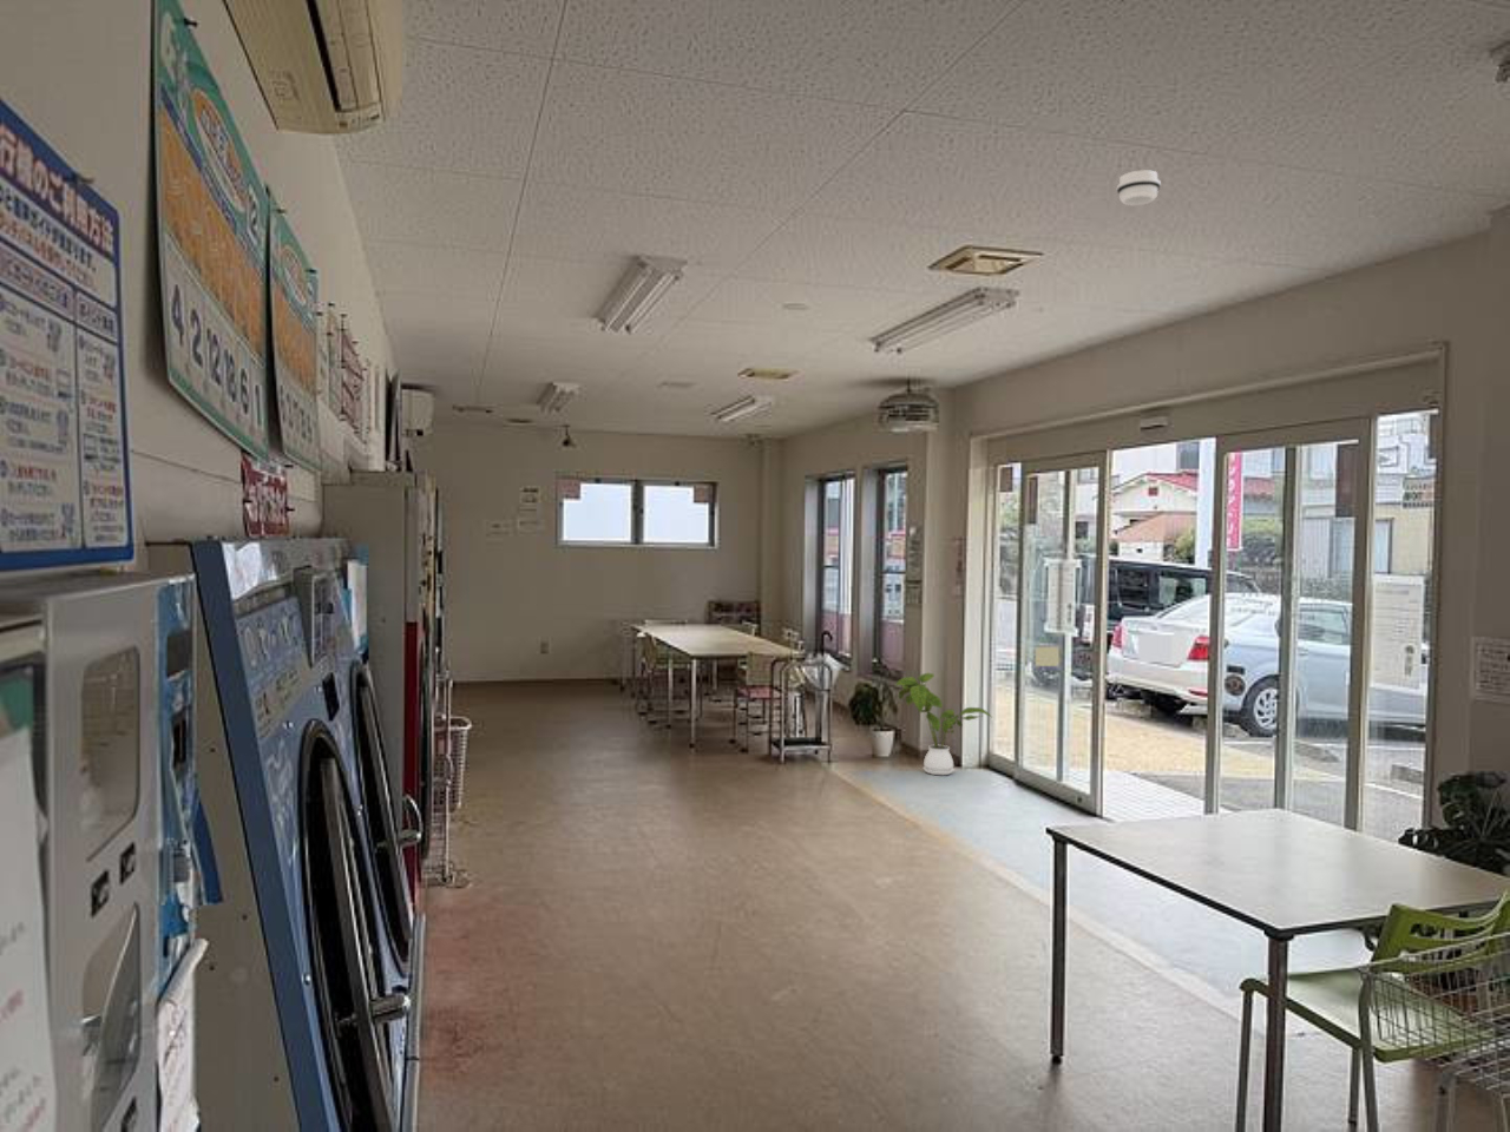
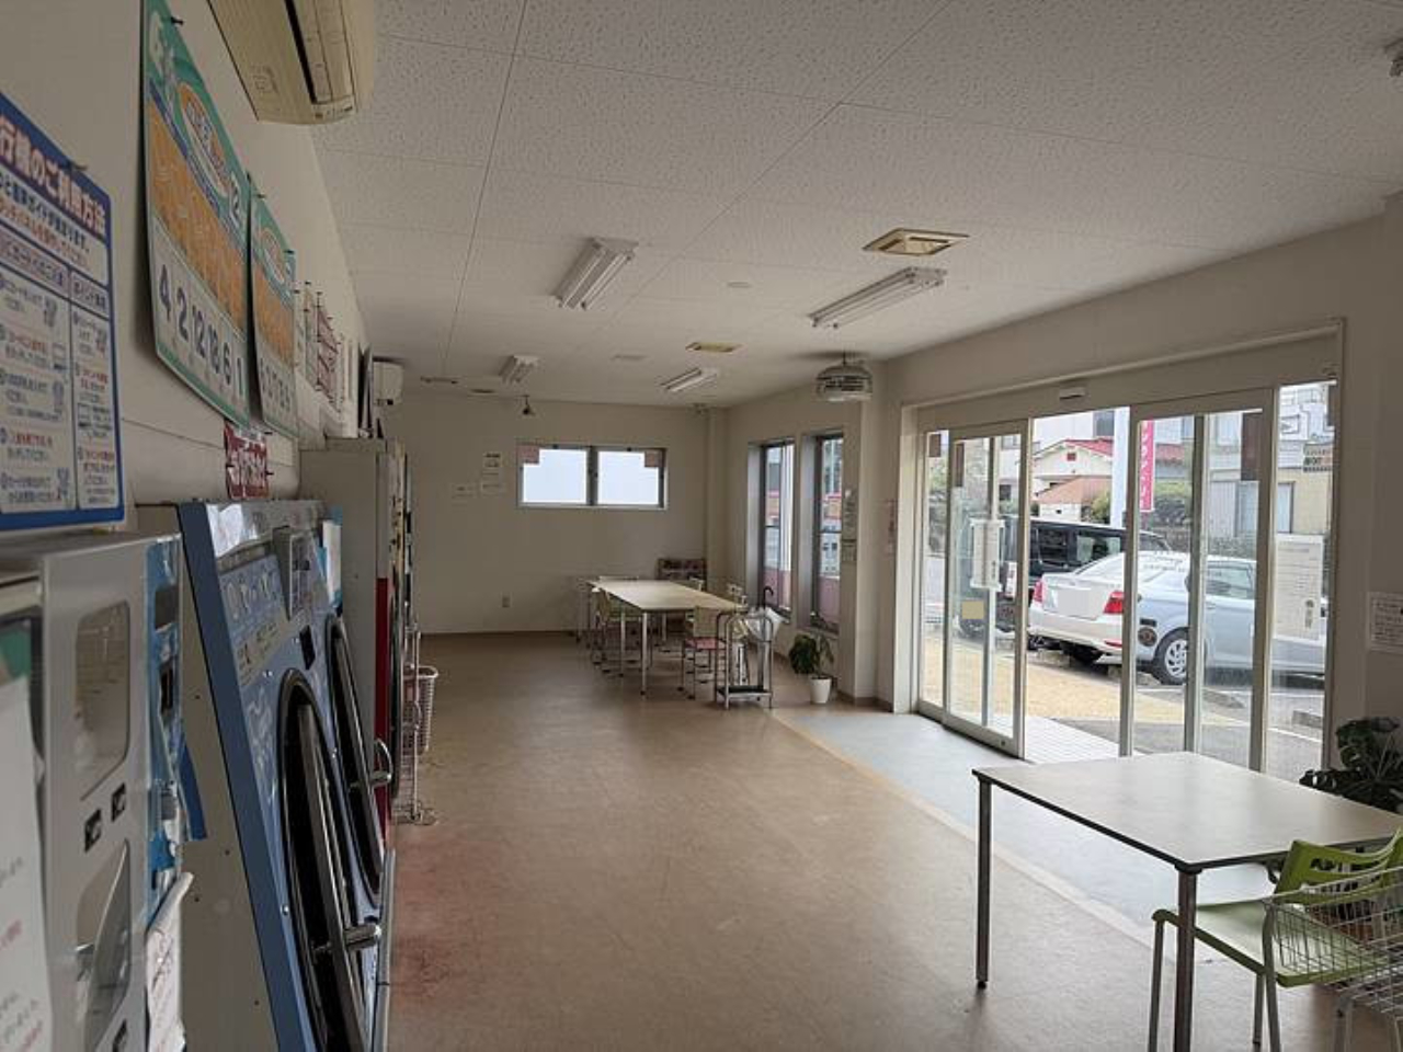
- smoke detector (1138, 188)
- house plant (933, 724)
